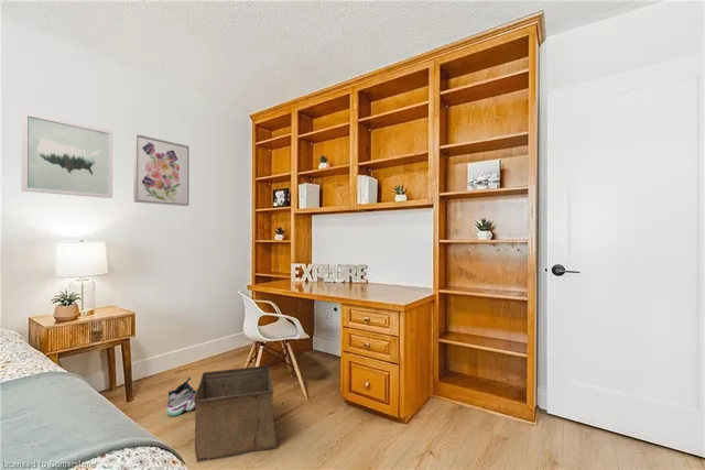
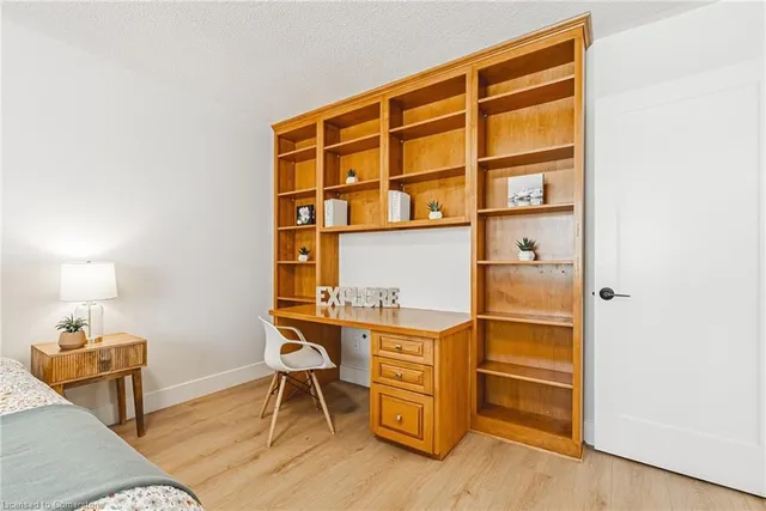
- sneaker (192, 392)
- wall art (70, 159)
- wall art (163, 172)
- storage bin (237, 407)
